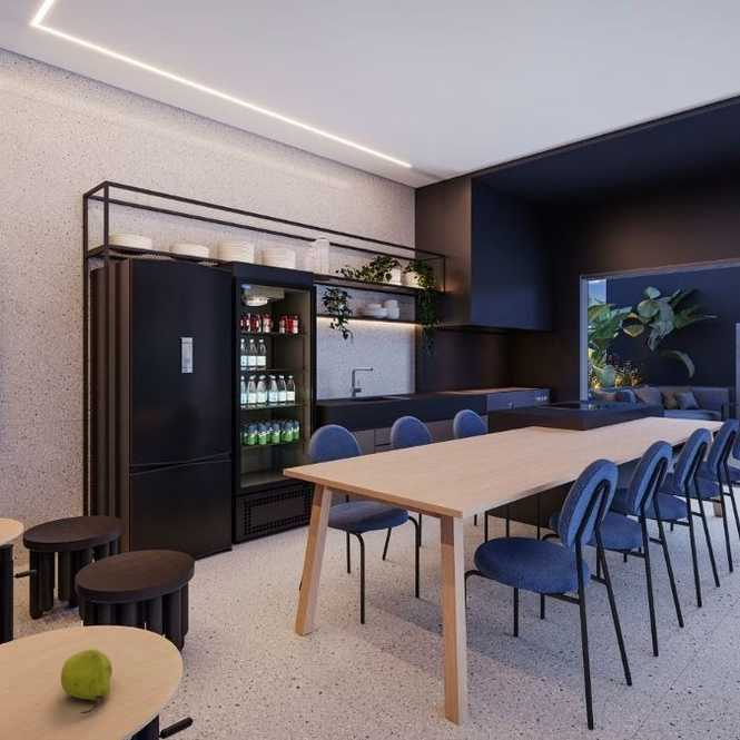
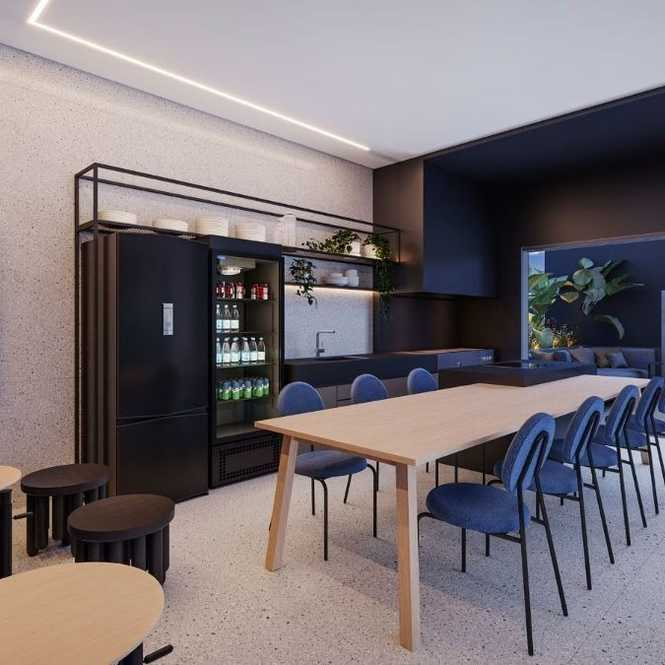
- fruit (88, 675)
